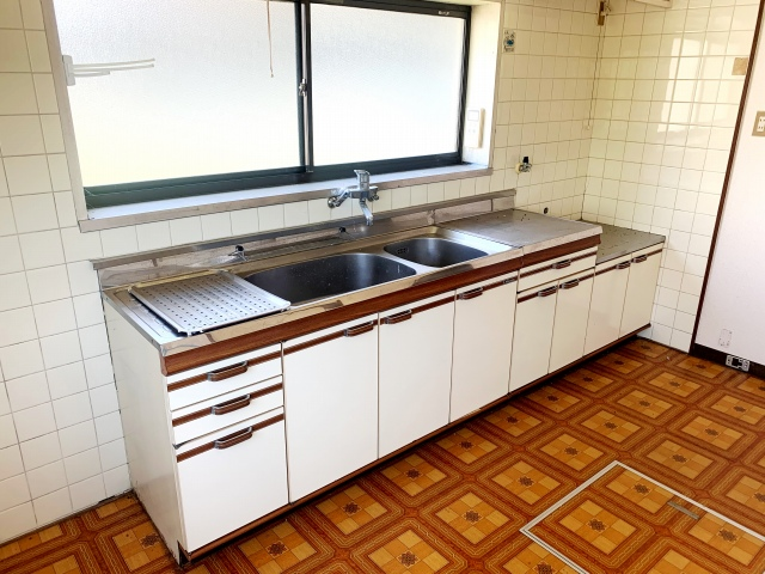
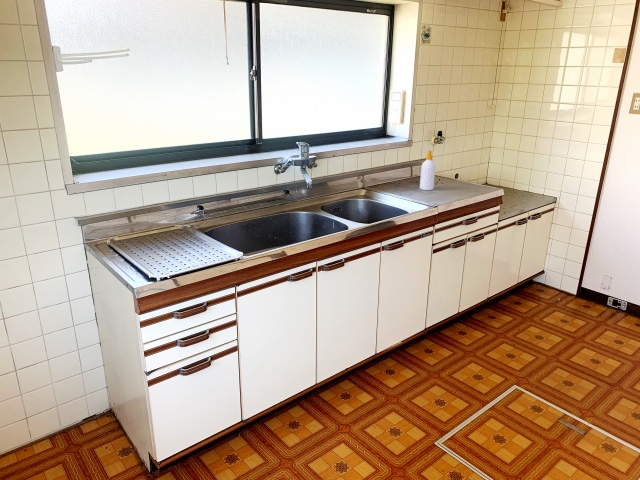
+ soap bottle (428, 170)
